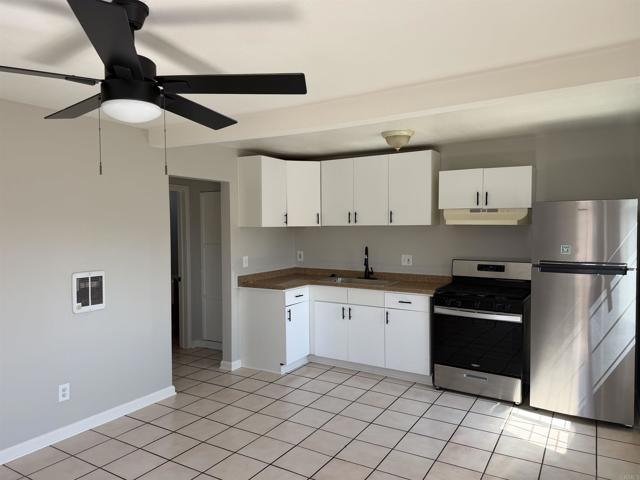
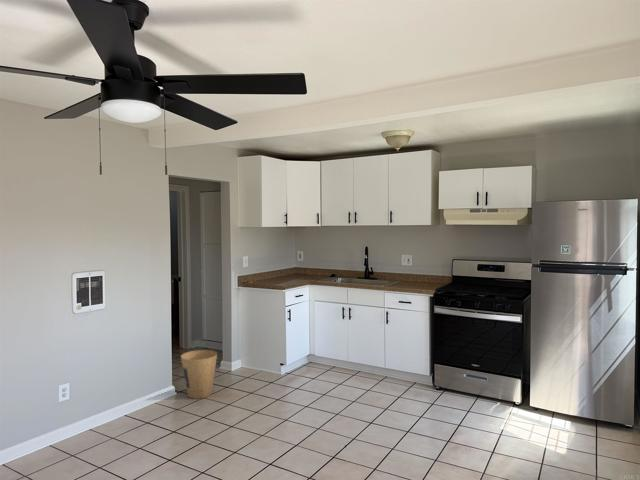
+ trash can (199, 374)
